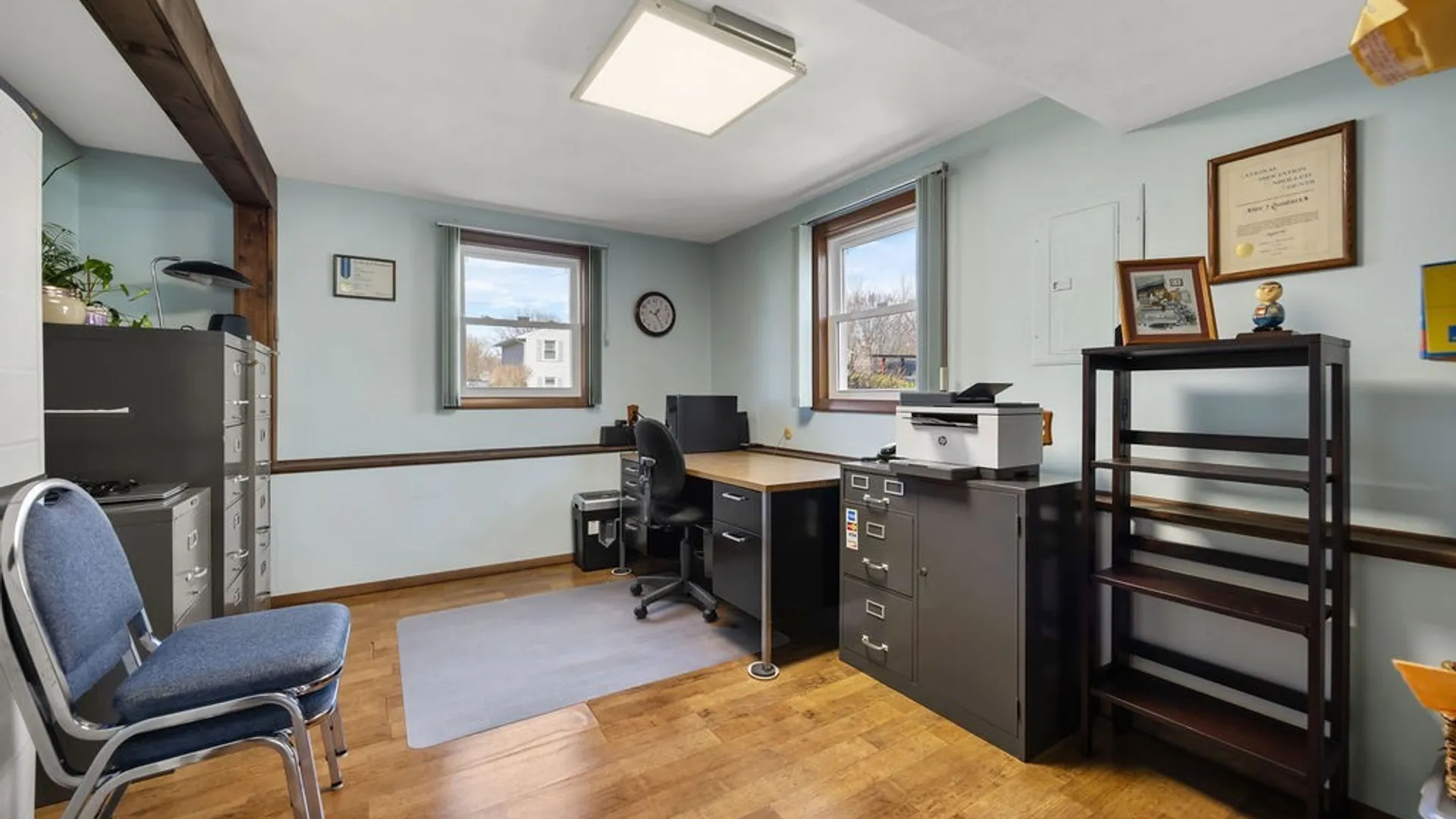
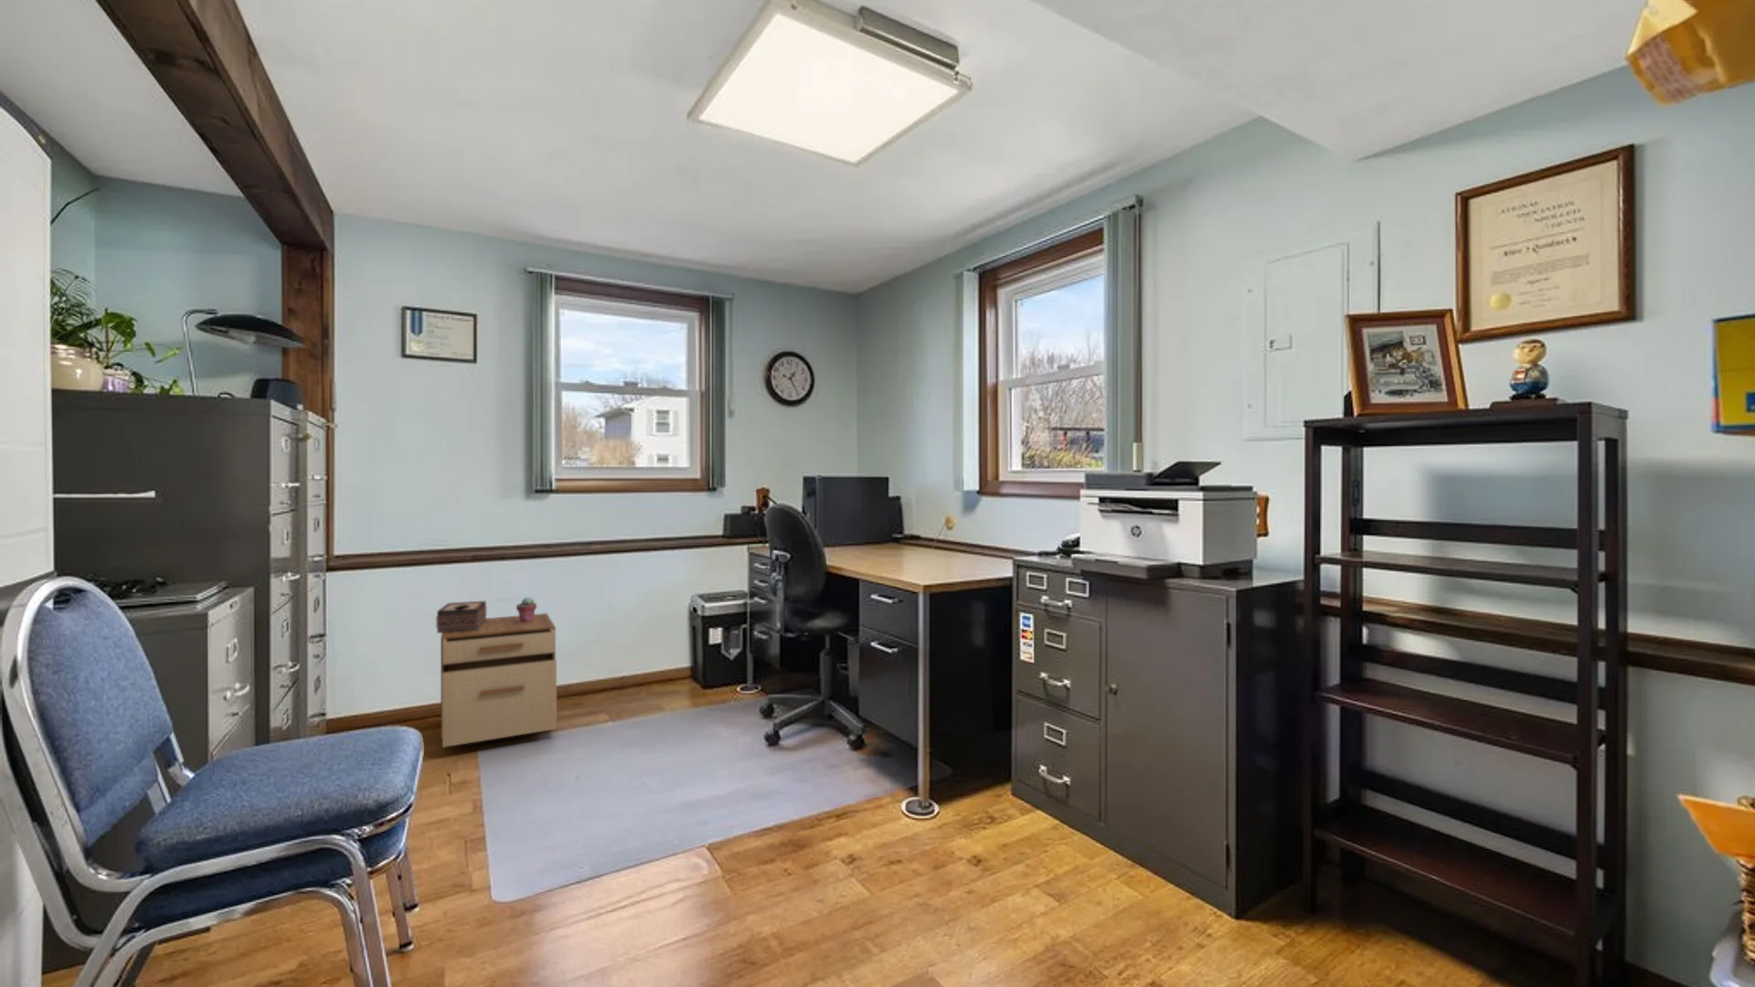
+ filing cabinet (499, 678)
+ tissue box (463, 615)
+ potted succulent (527, 609)
